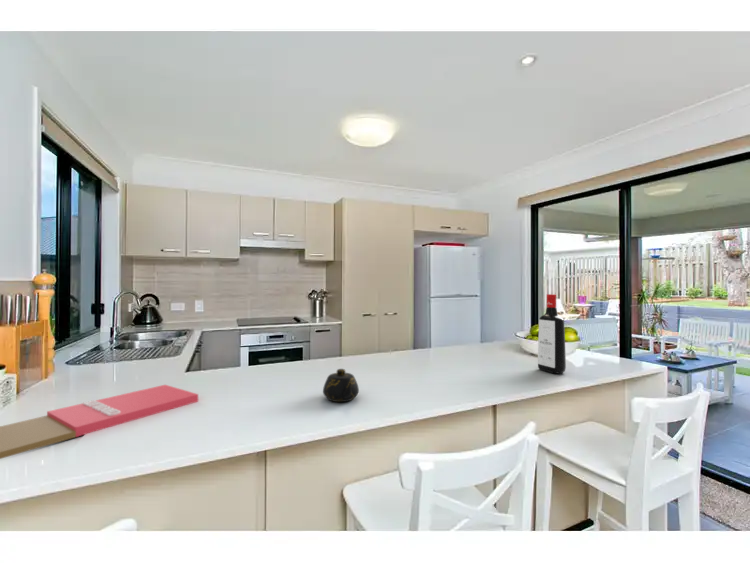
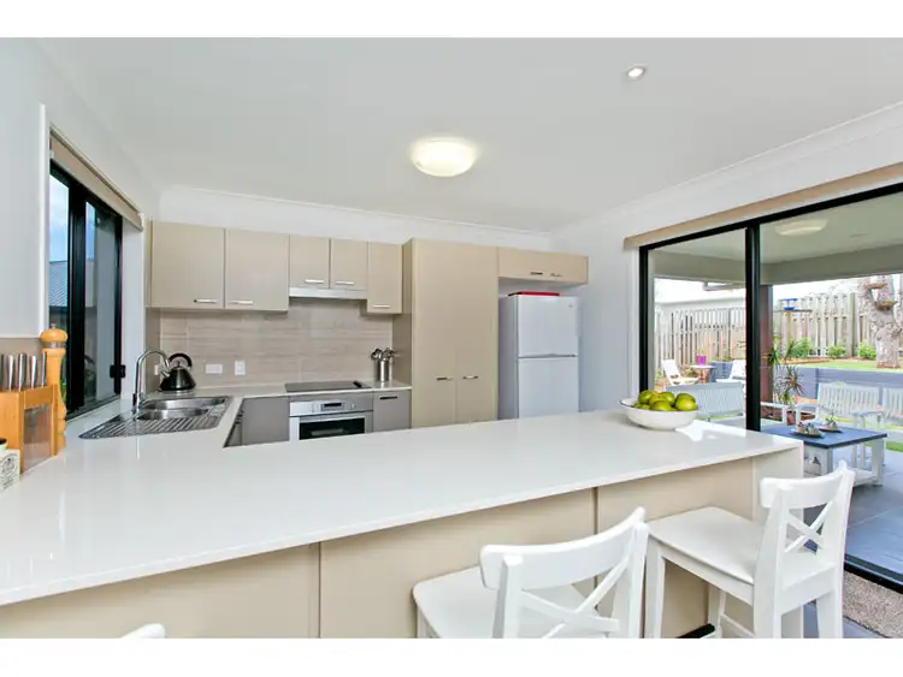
- cutting board (85, 417)
- liquor bottle (551, 332)
- teapot (341, 384)
